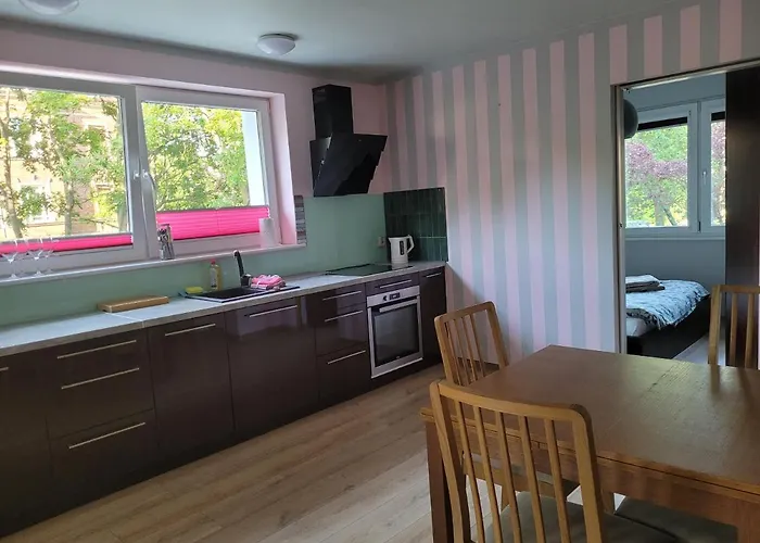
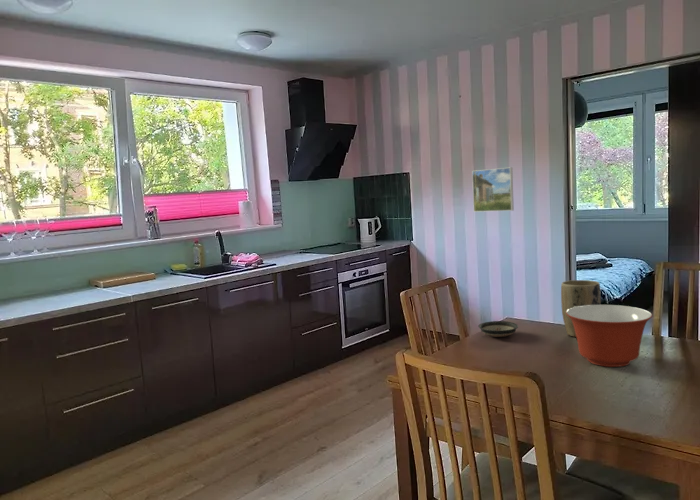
+ saucer (498, 330)
+ mixing bowl (608, 336)
+ plant pot (580, 305)
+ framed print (492, 190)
